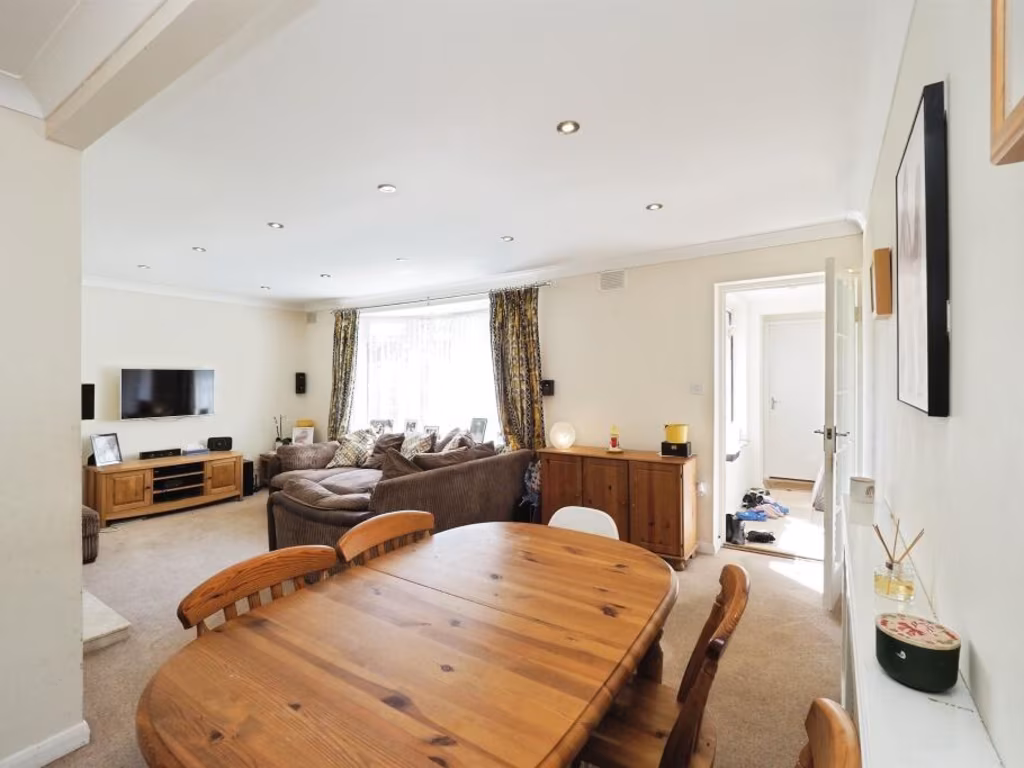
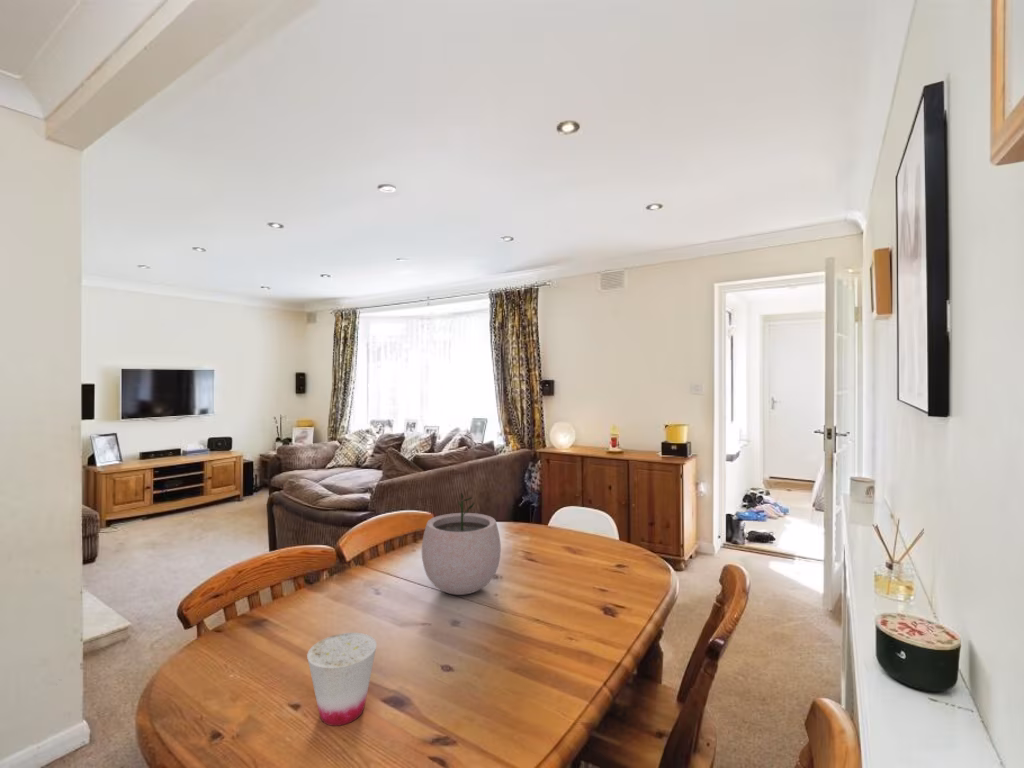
+ cup (342, 680)
+ plant pot (461, 540)
